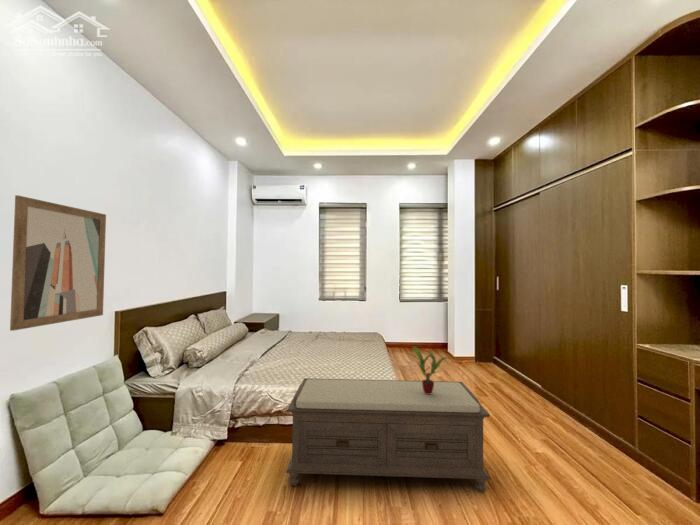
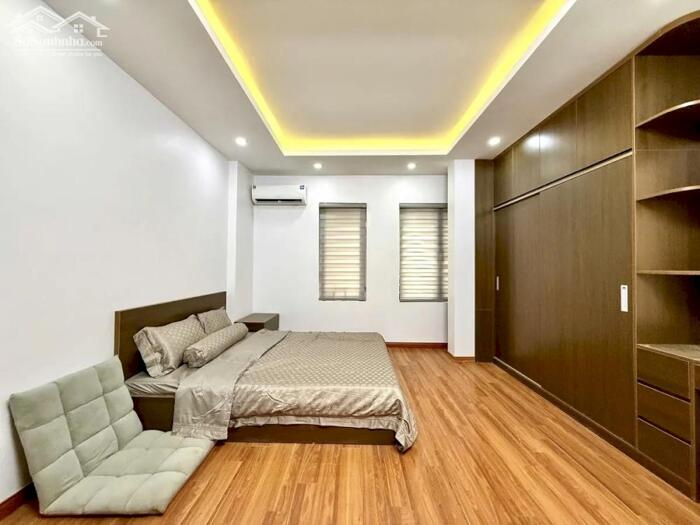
- bench (384, 429)
- wall art (65, 263)
- potted plant (426, 370)
